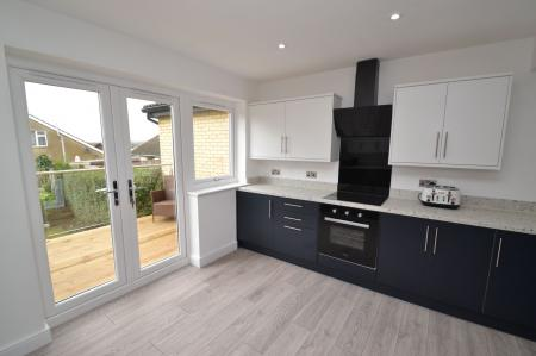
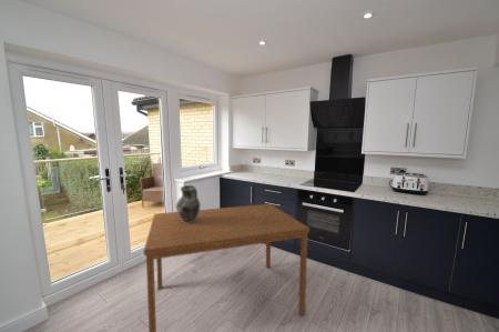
+ dining table (221, 249)
+ ceramic jug (187, 203)
